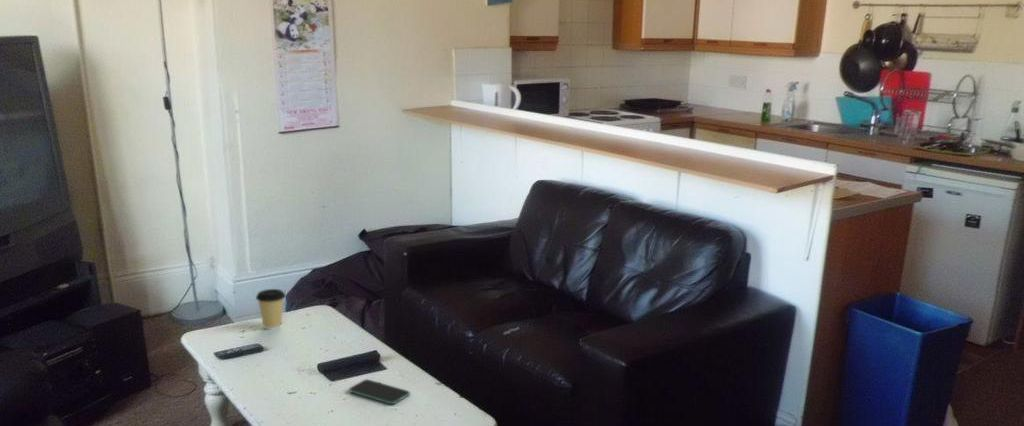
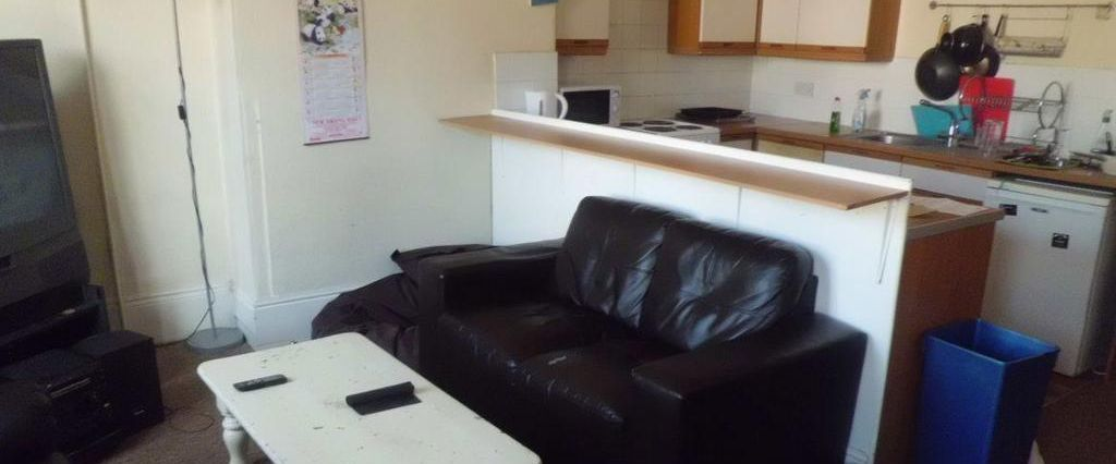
- smartphone (379, 391)
- coffee cup (271, 309)
